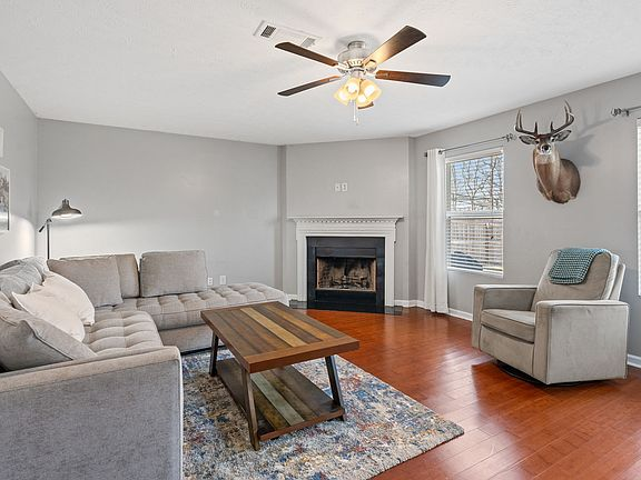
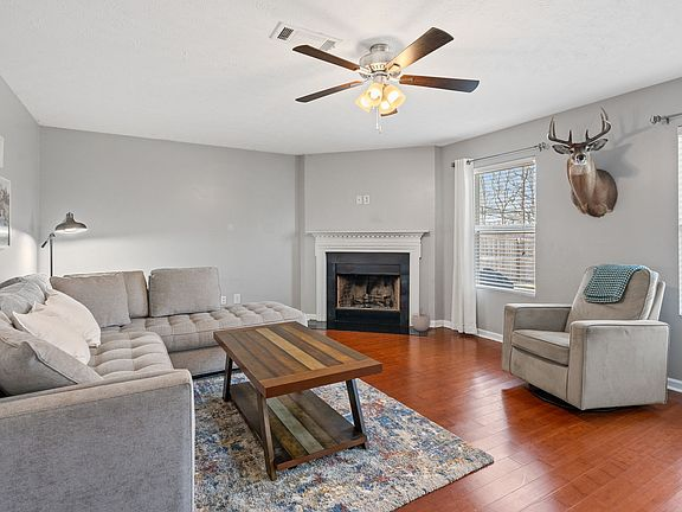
+ plant pot (420, 319)
